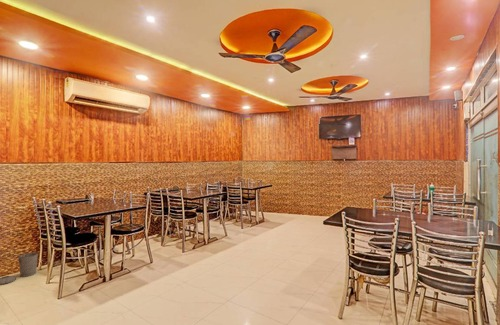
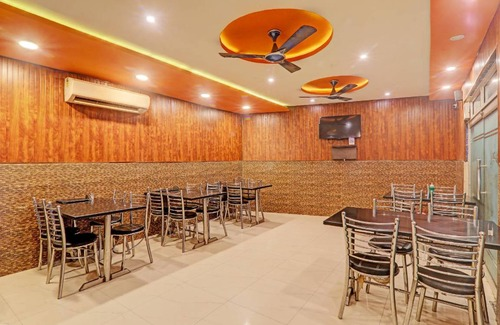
- trash can (19, 266)
